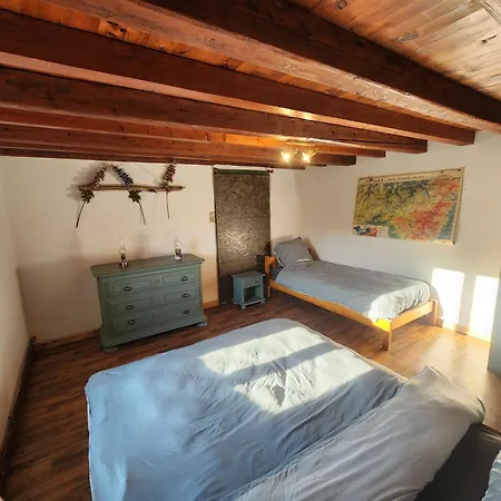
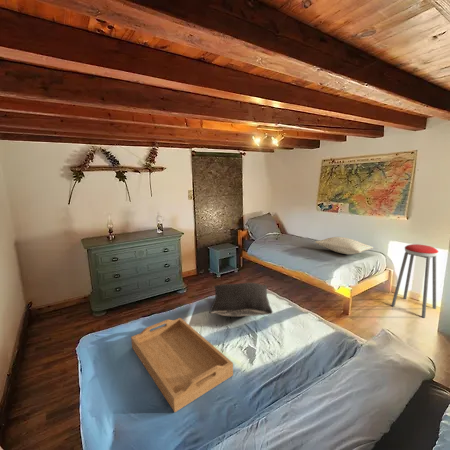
+ pillow (343, 245)
+ pillow (240, 298)
+ serving tray (178, 352)
+ music stool (410, 274)
